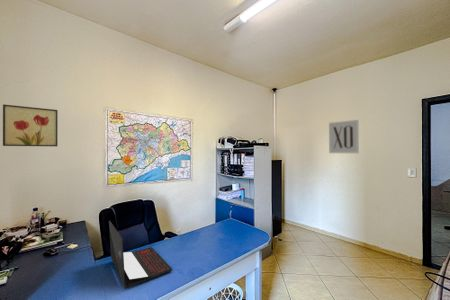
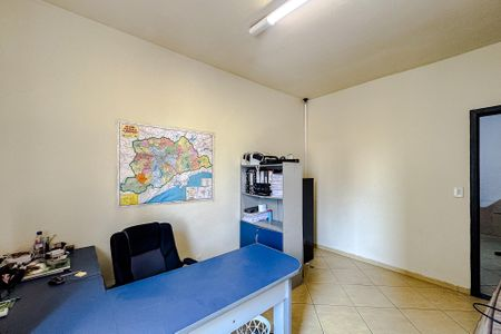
- wall art (343, 137)
- wall art (32, 126)
- laptop (142, 249)
